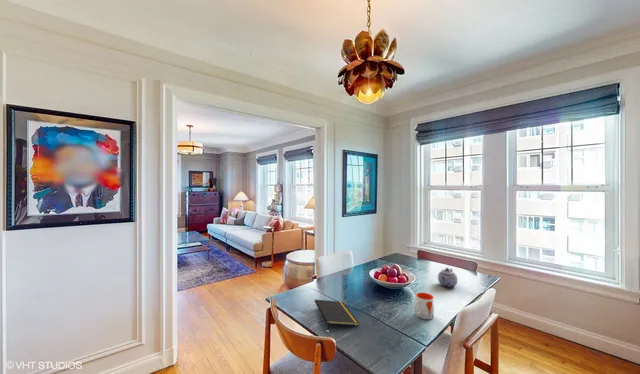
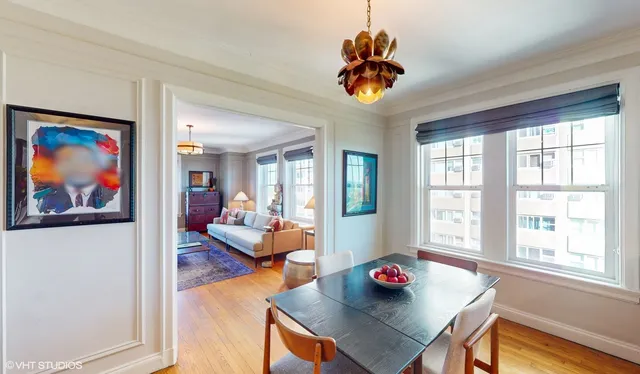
- mug (422, 306)
- notepad (335, 311)
- teapot (447, 276)
